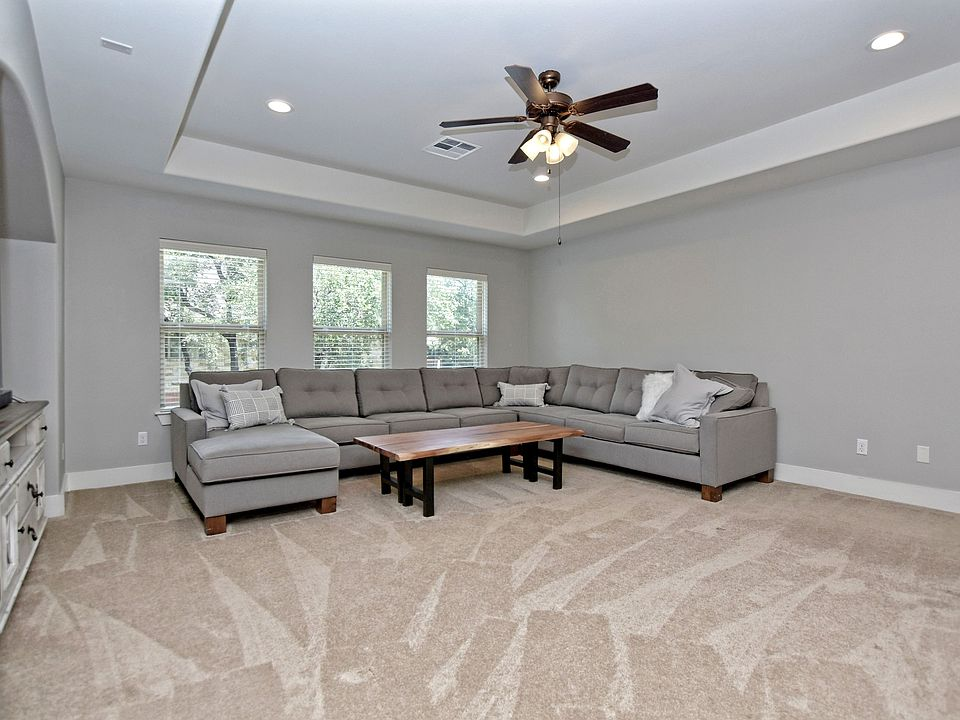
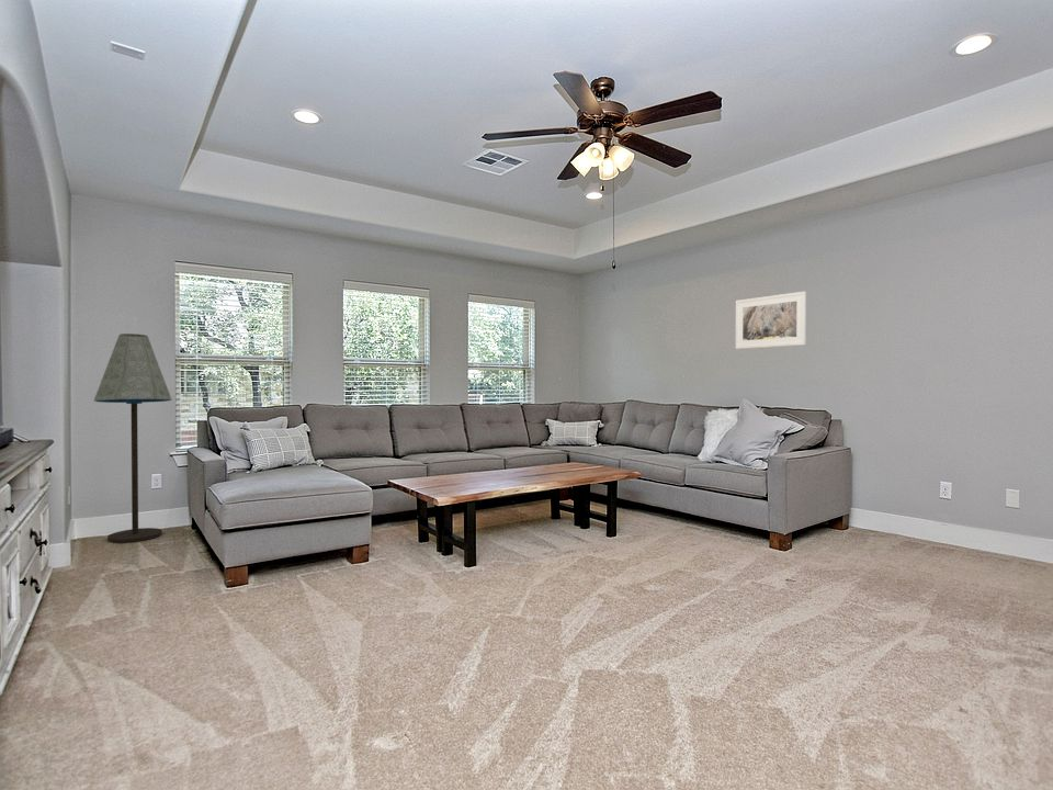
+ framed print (769, 321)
+ floor lamp (134, 435)
